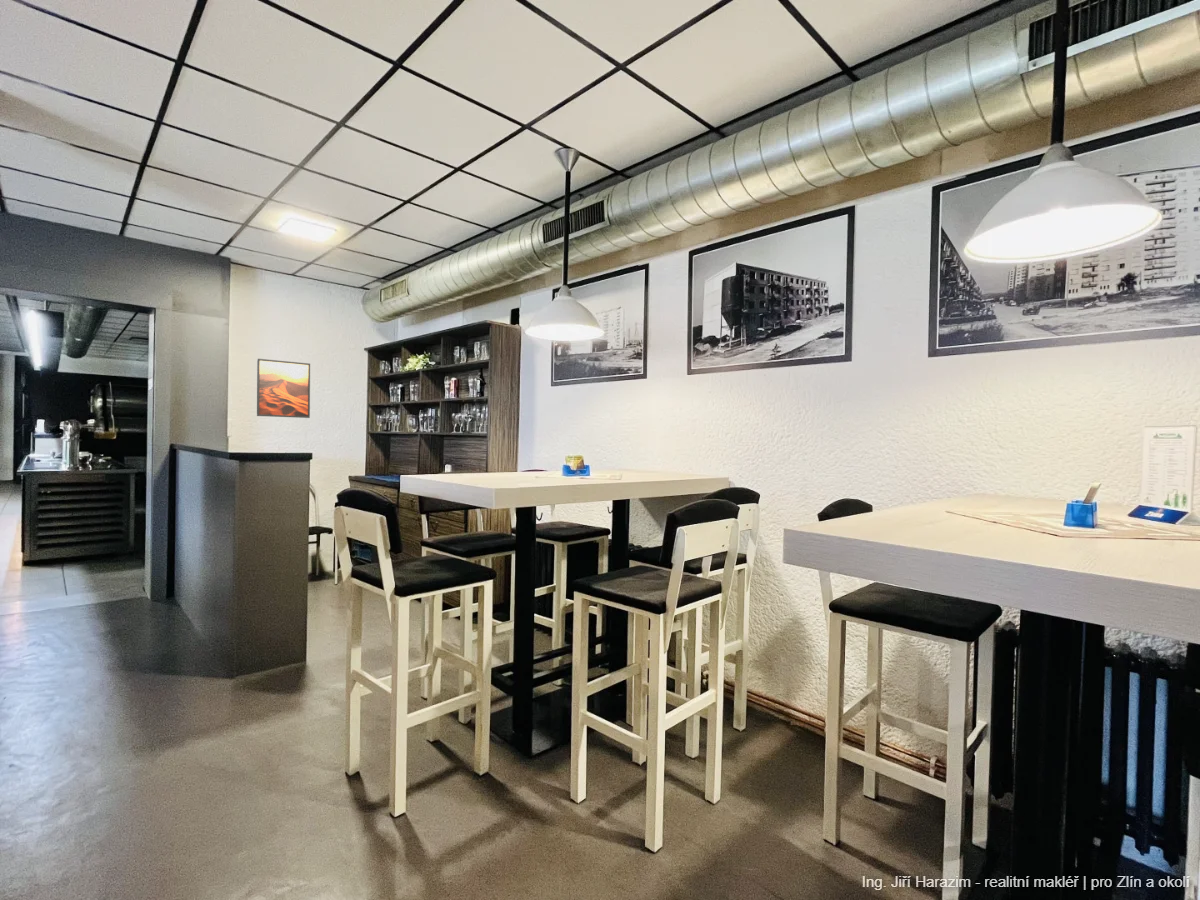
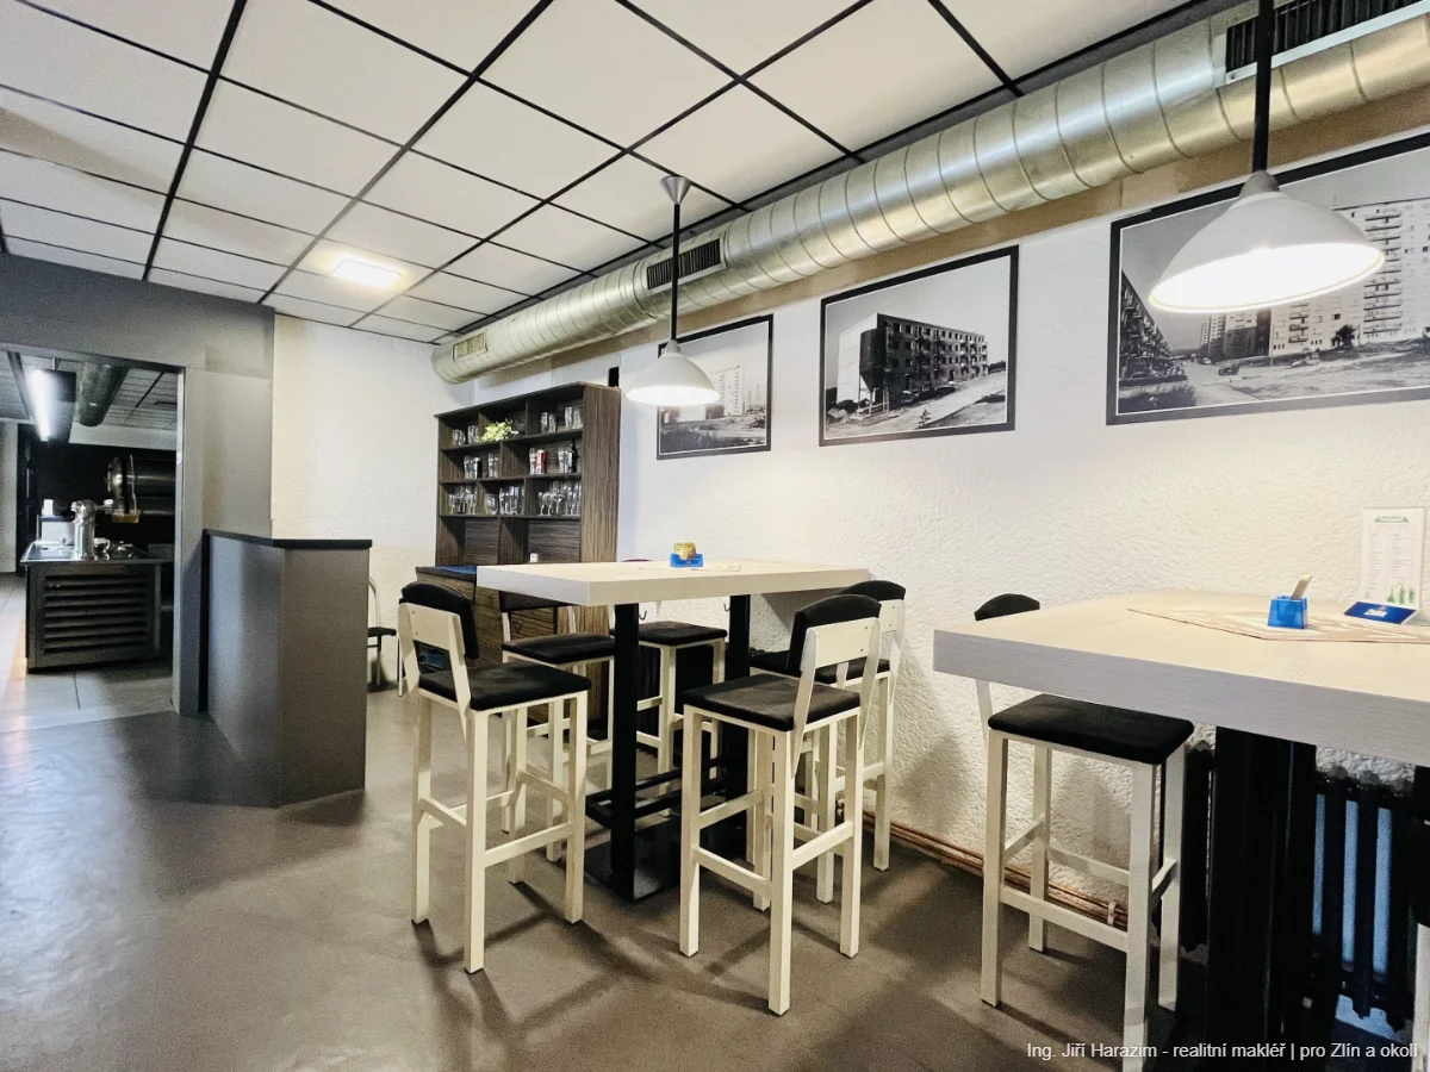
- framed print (284, 389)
